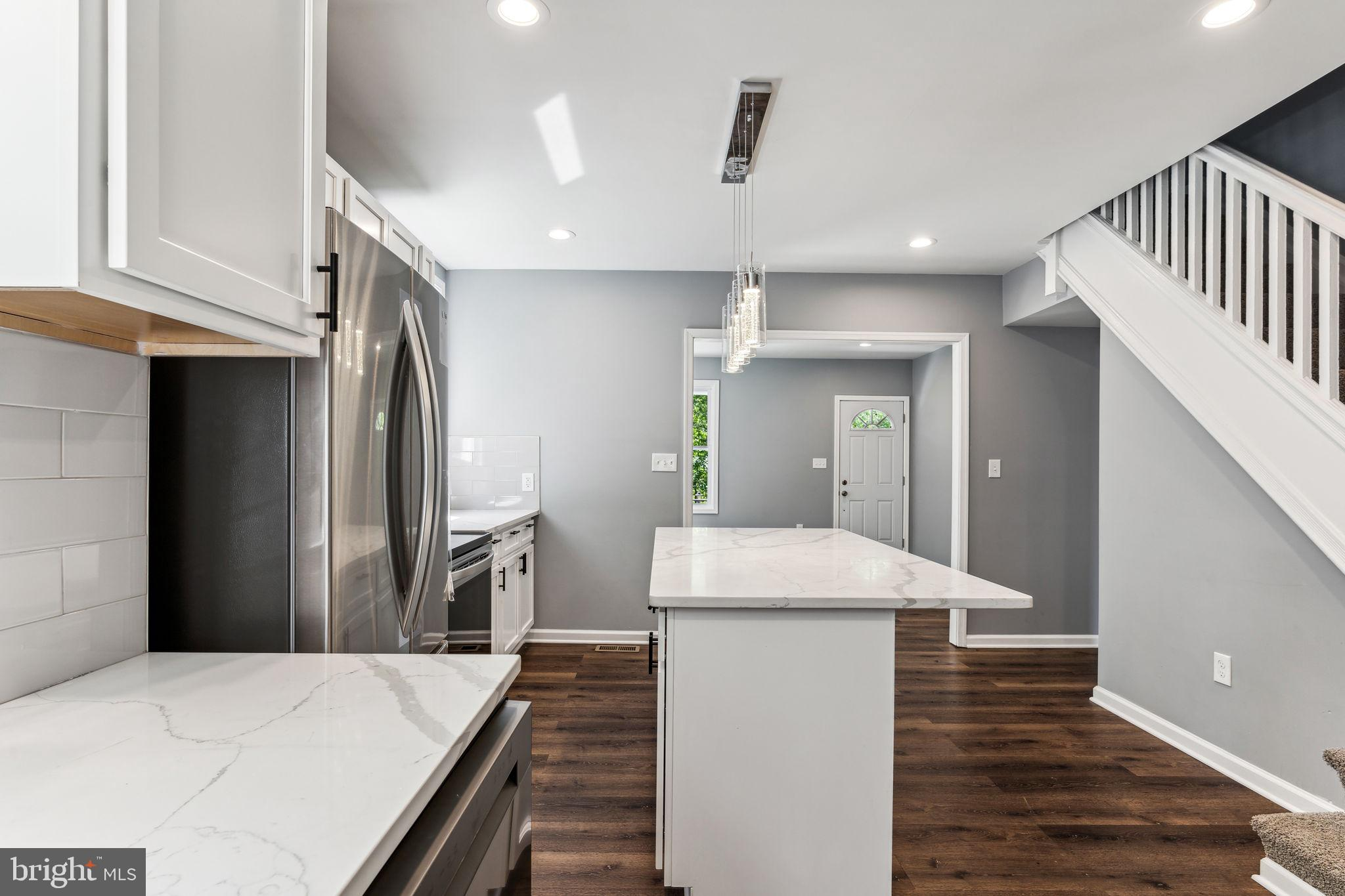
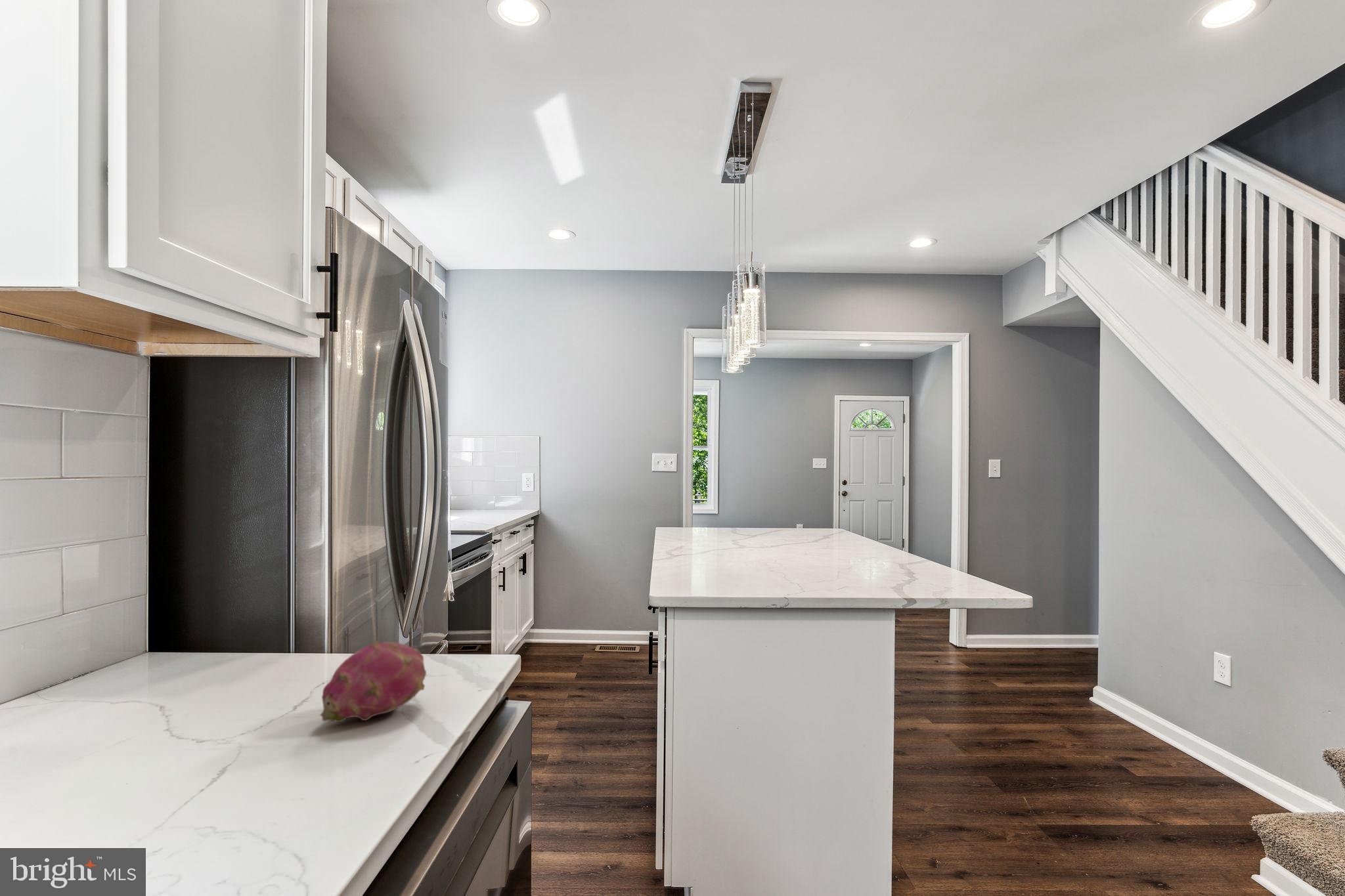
+ fruit (375, 677)
